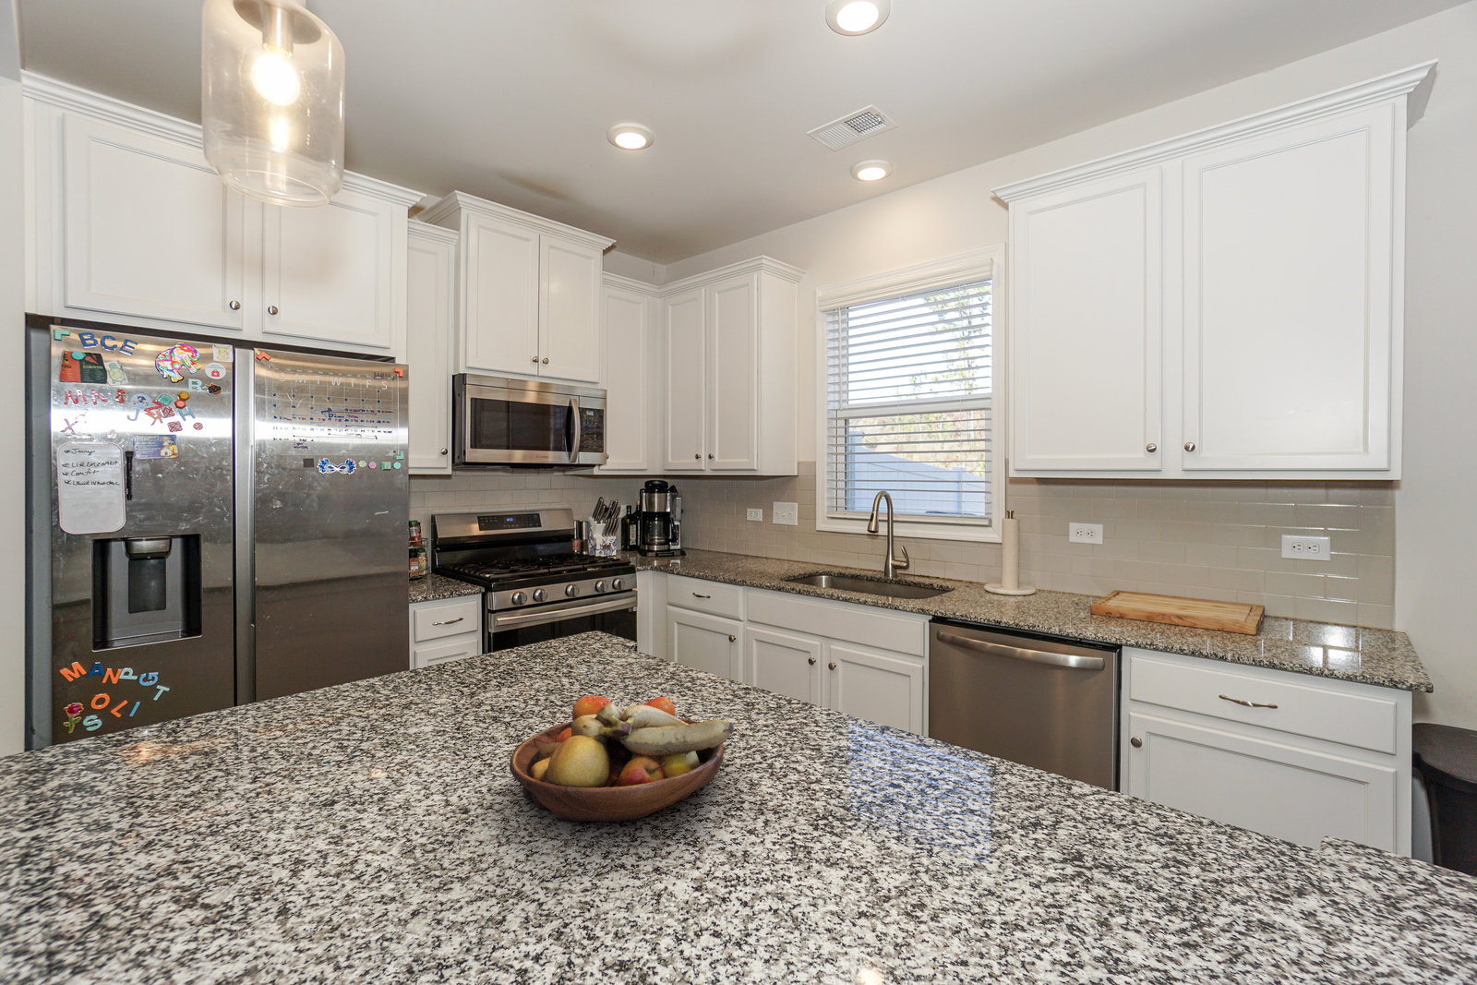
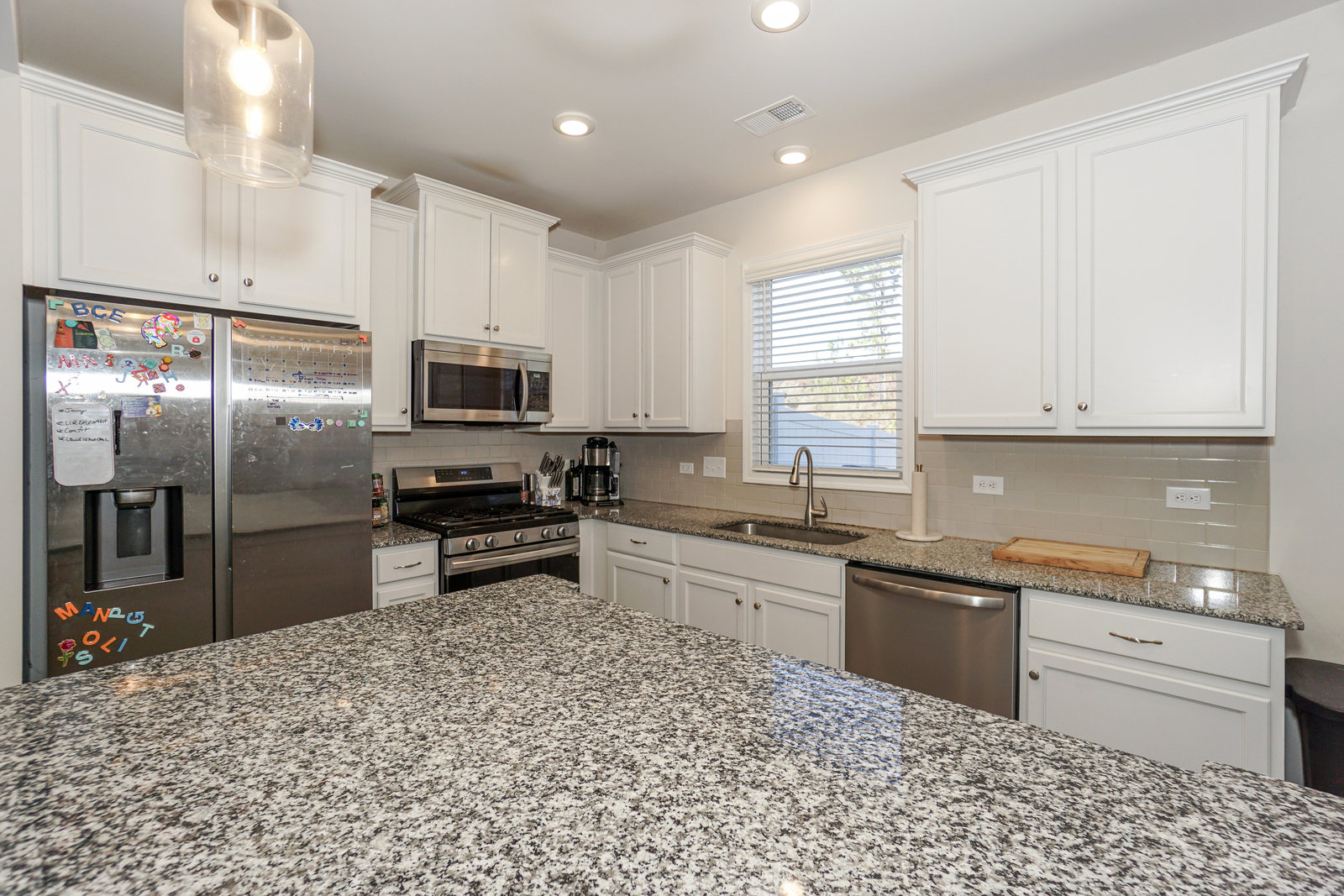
- fruit bowl (622, 738)
